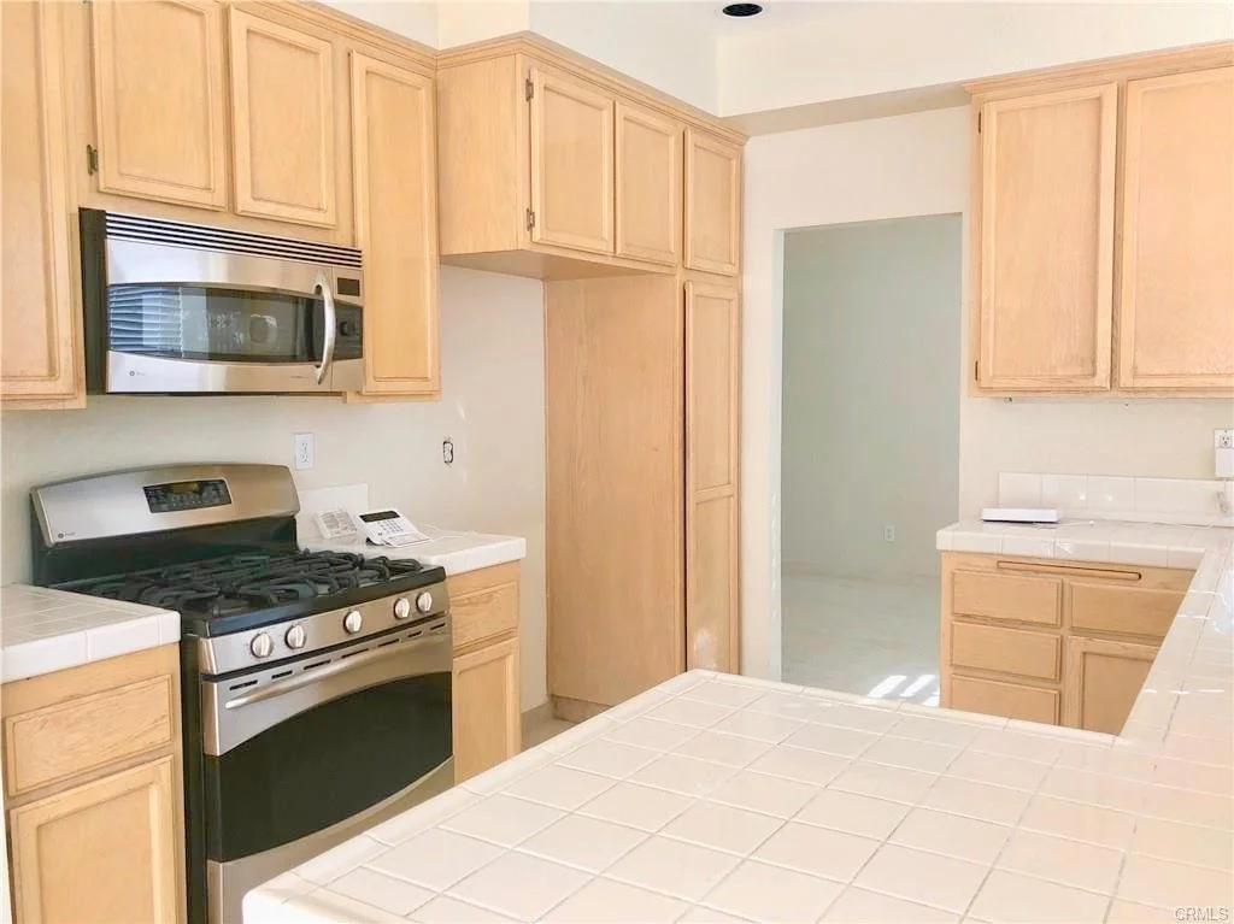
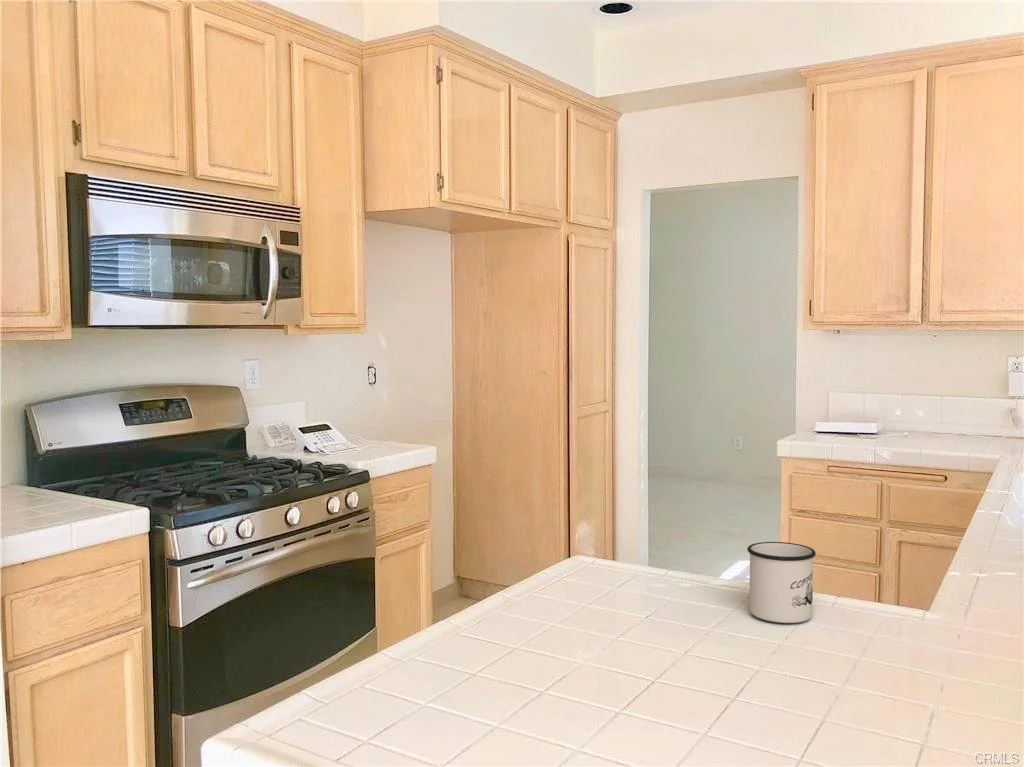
+ mug (784, 579)
